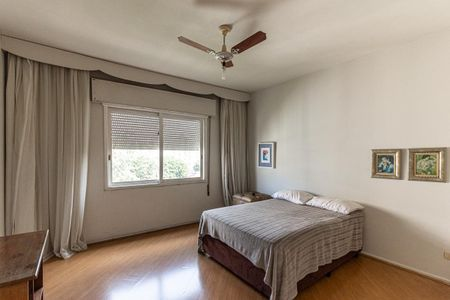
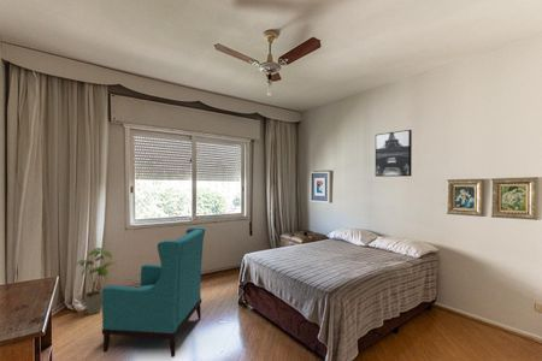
+ wall art (391, 154)
+ armchair (159, 283)
+ house plant (96, 278)
